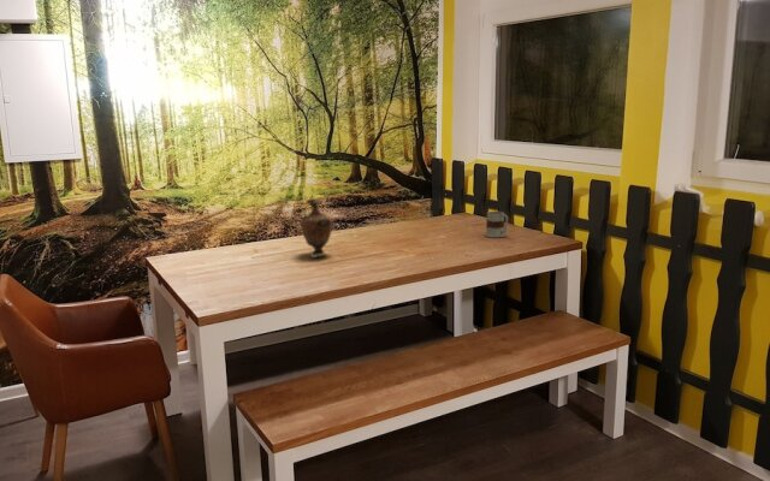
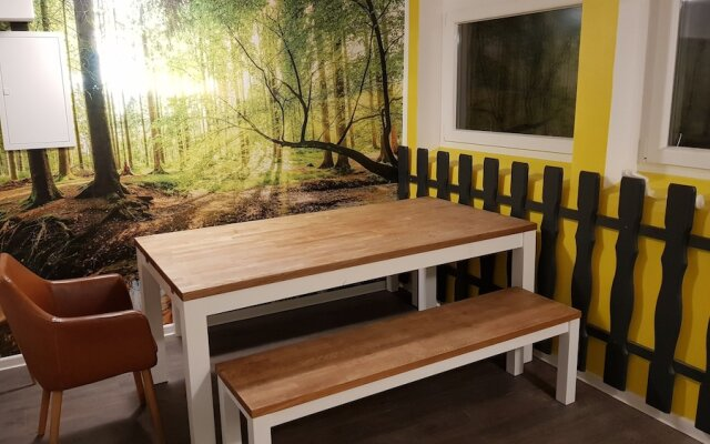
- mug (497, 224)
- vase (316, 225)
